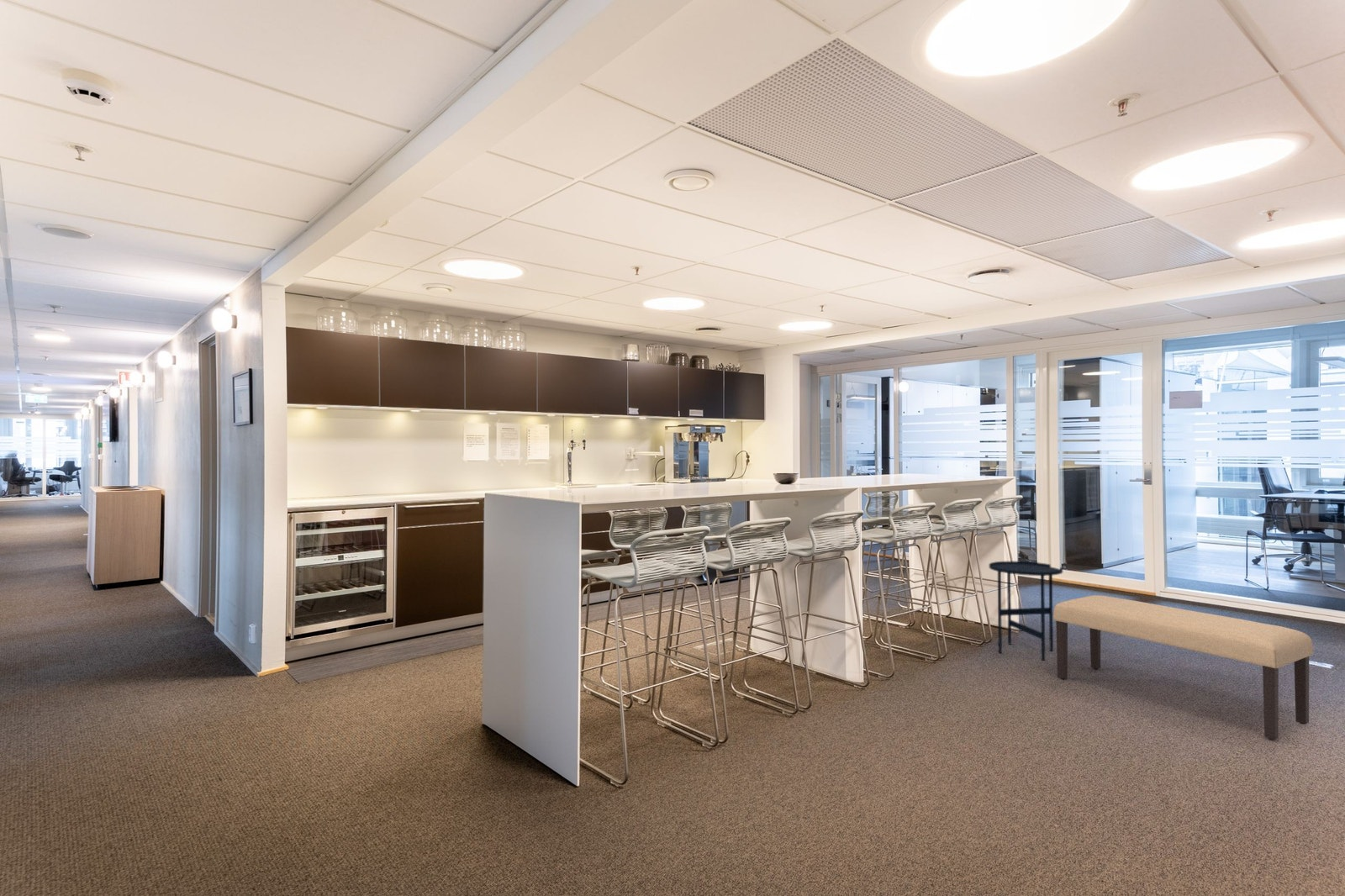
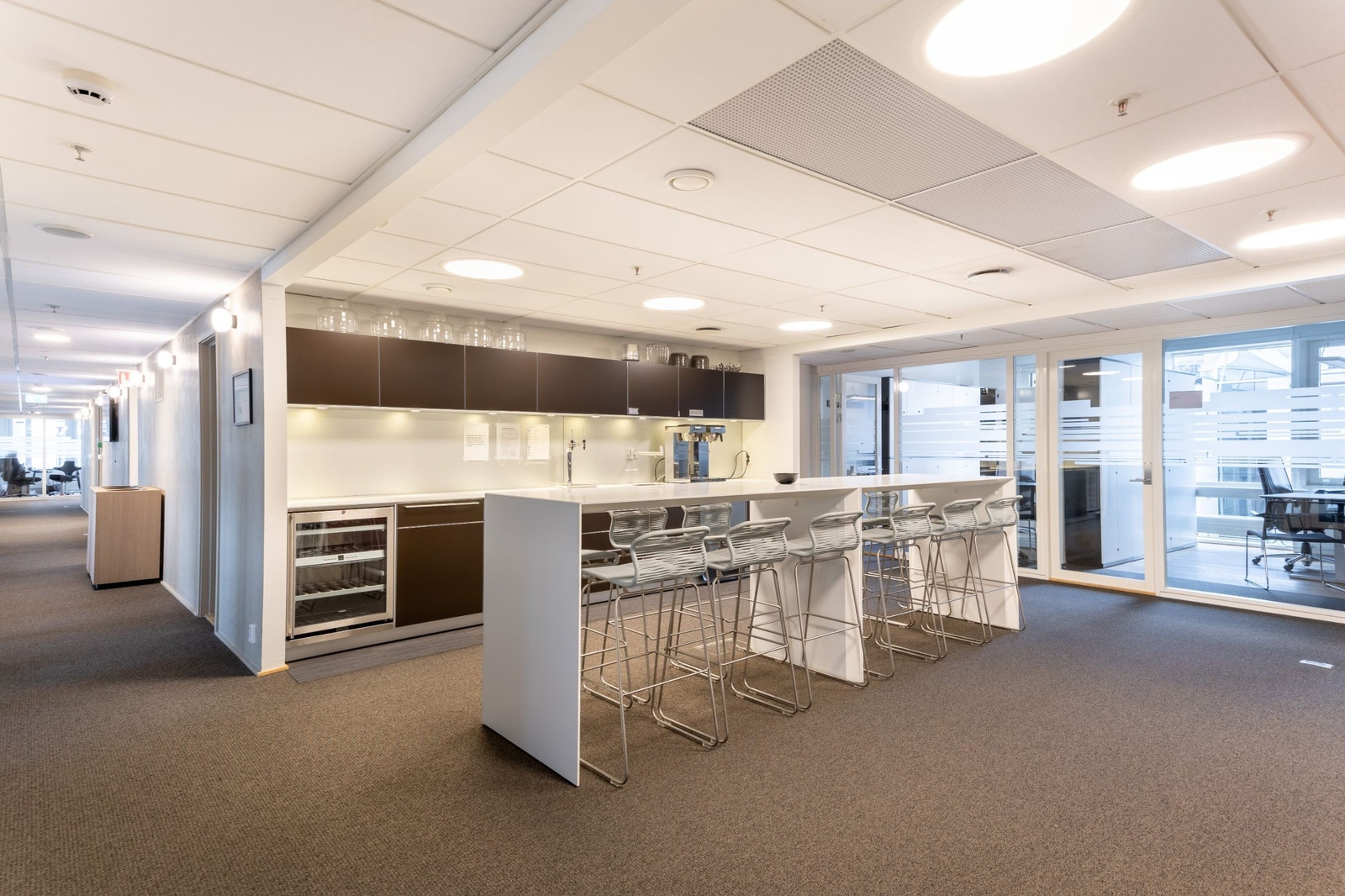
- bench (1172, 646)
- side table (1025, 609)
